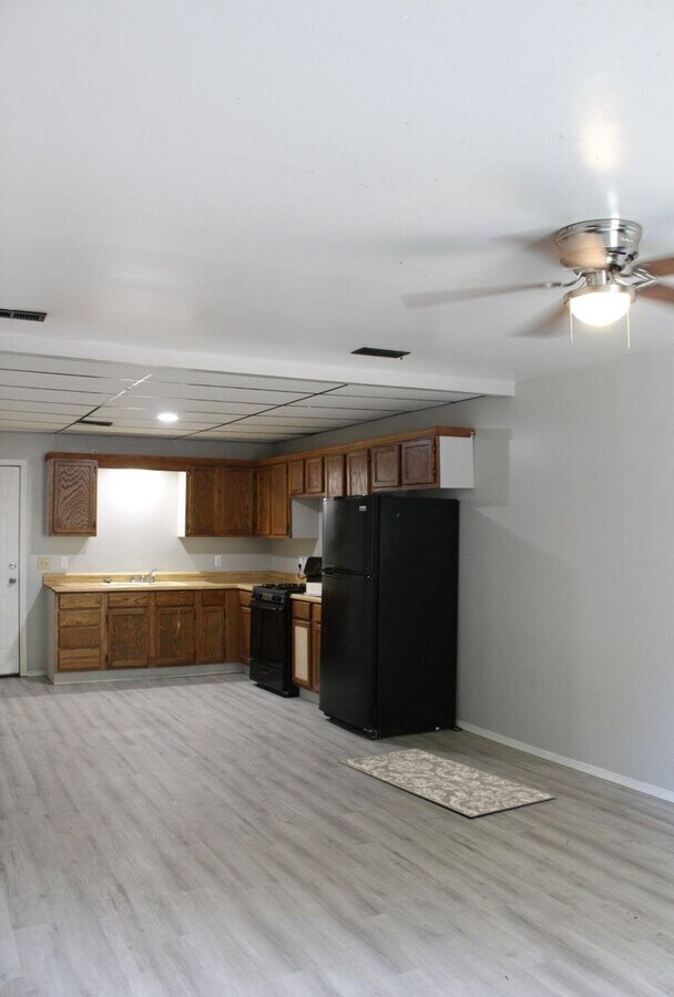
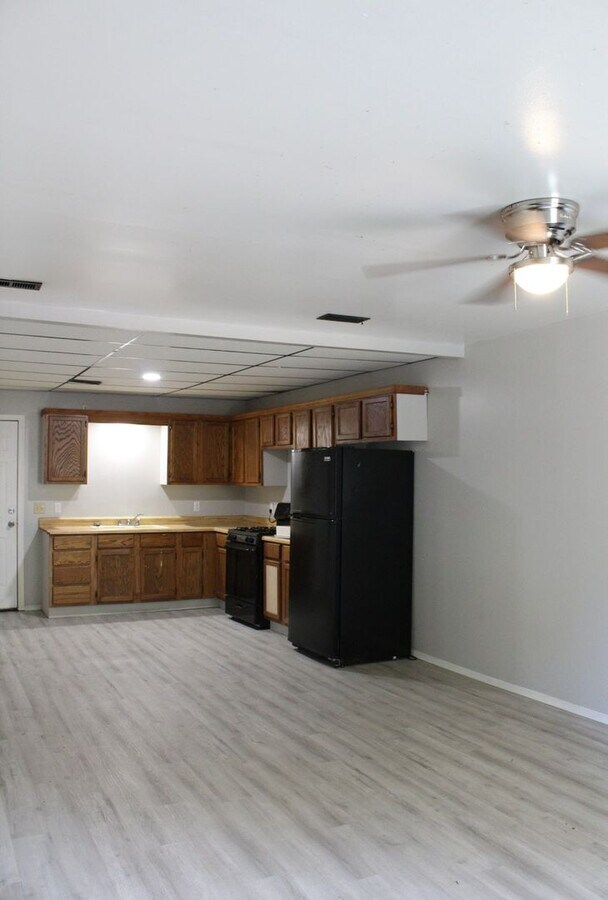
- rug (439, 778)
